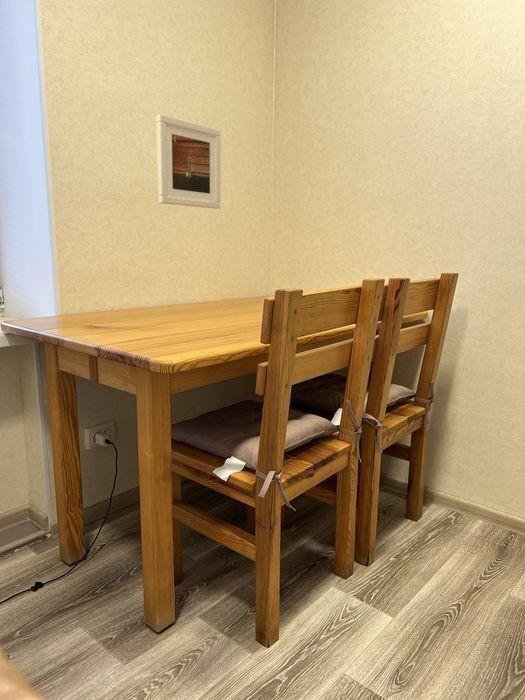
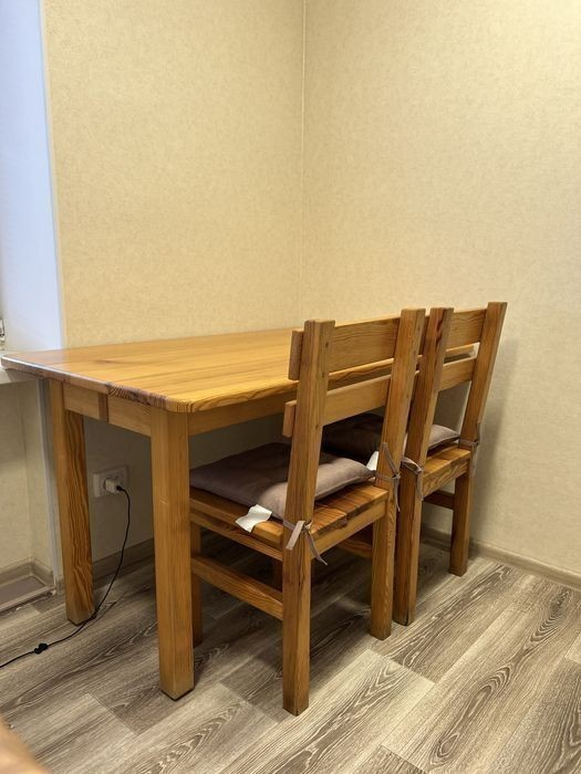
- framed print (190, 165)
